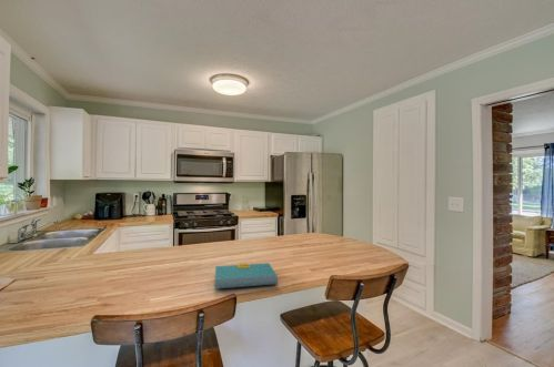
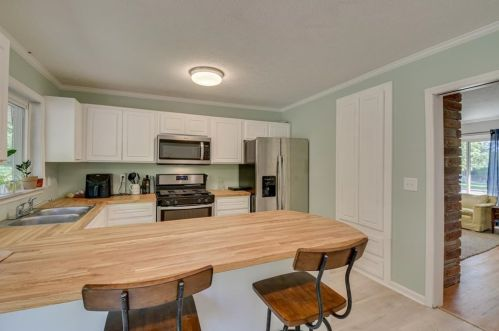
- book (244, 275)
